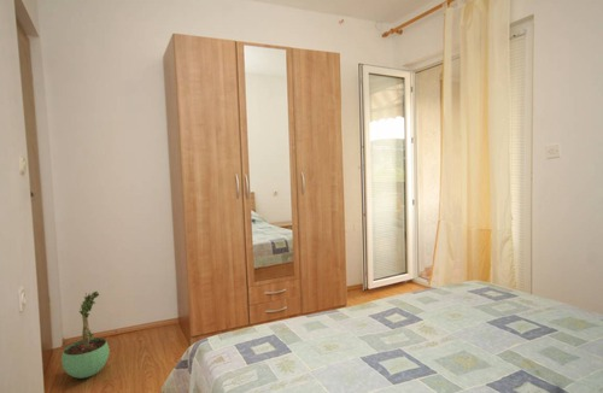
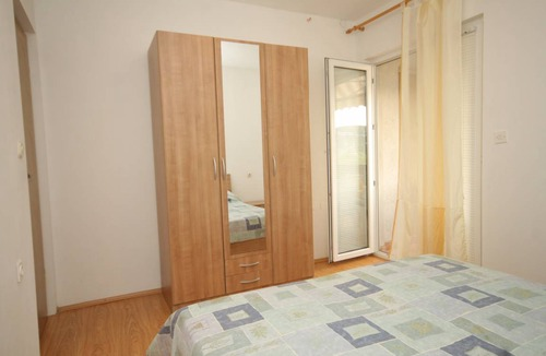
- potted plant (84, 334)
